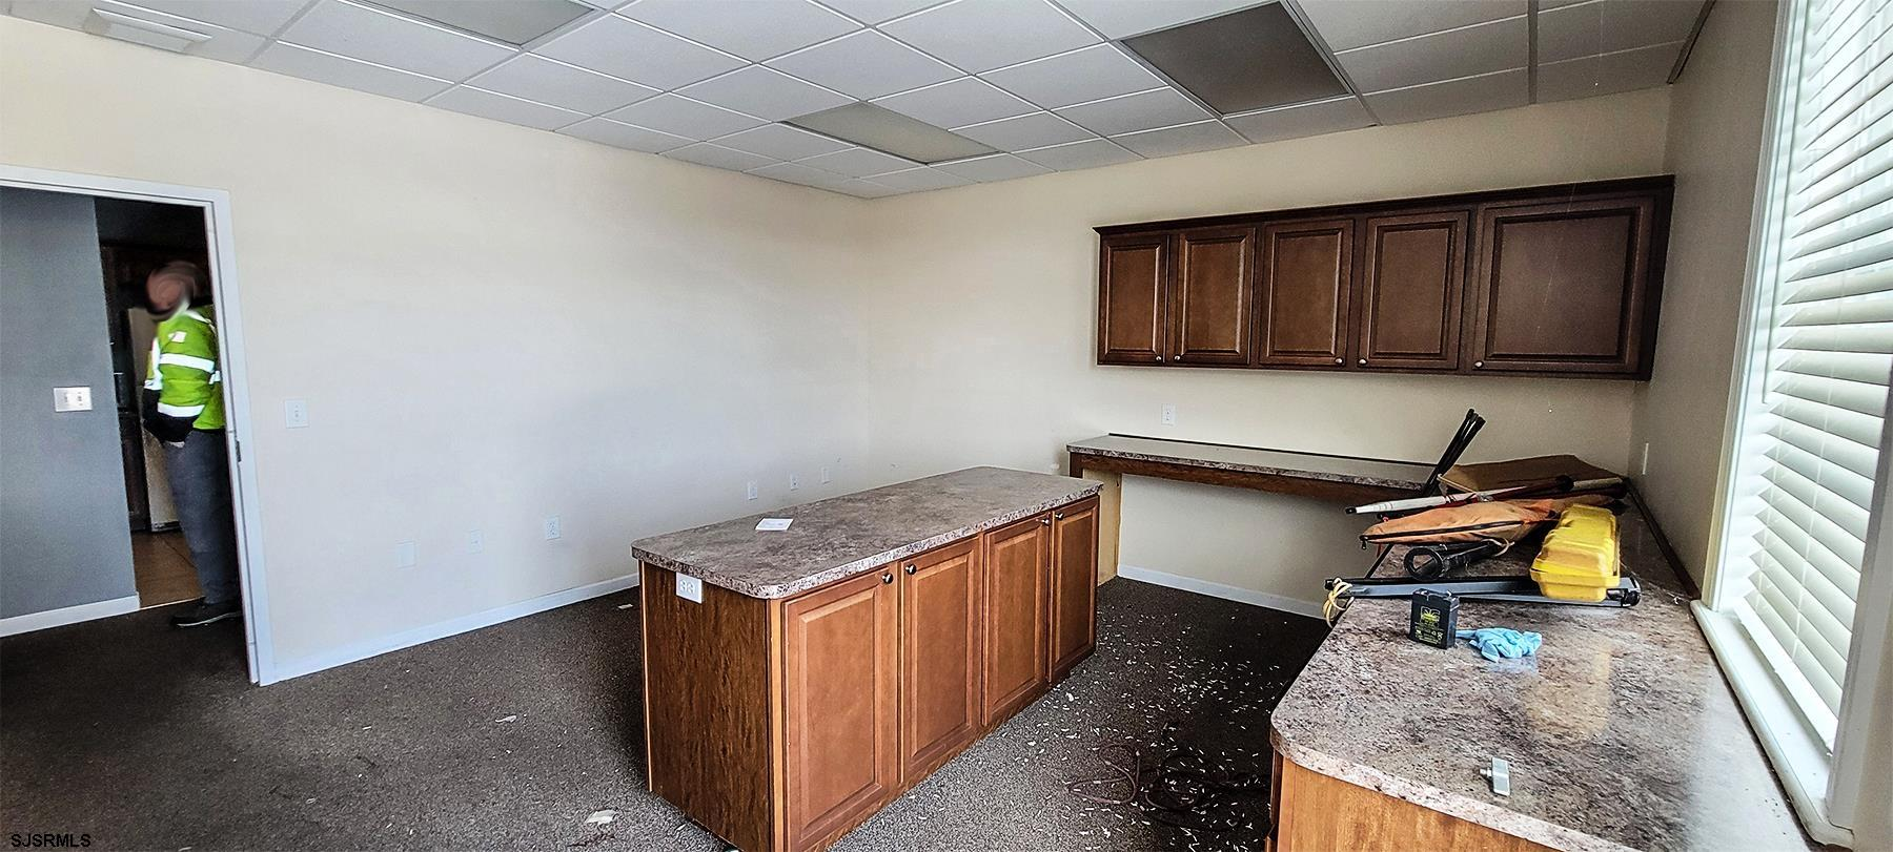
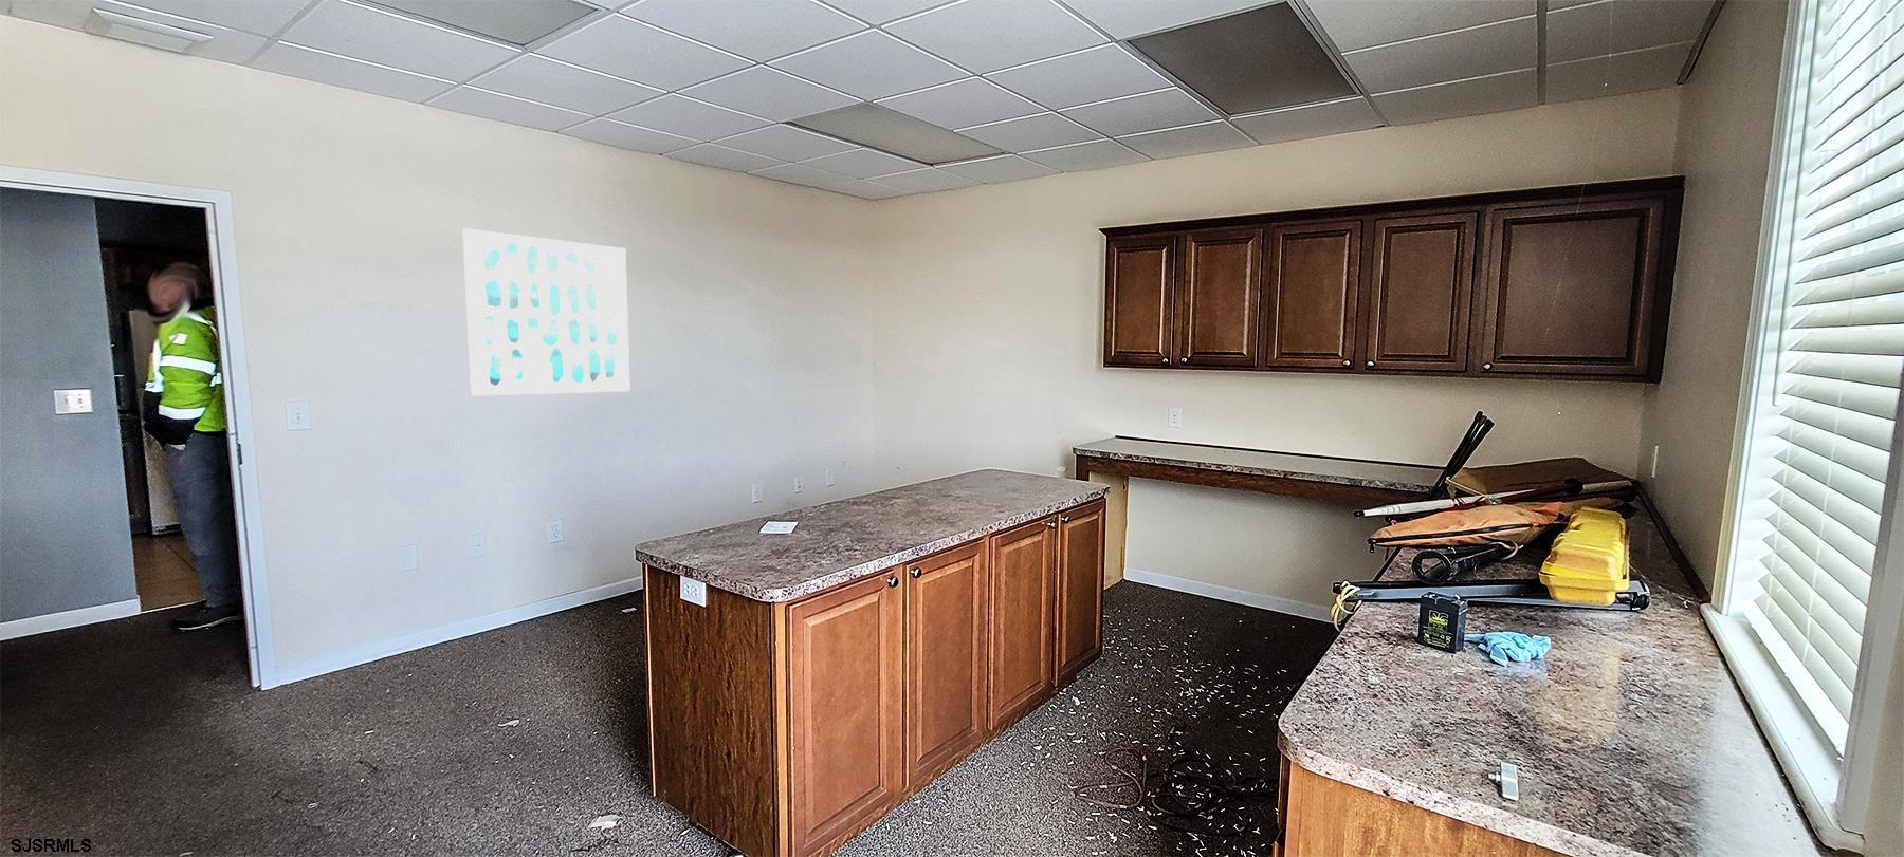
+ wall art (554, 316)
